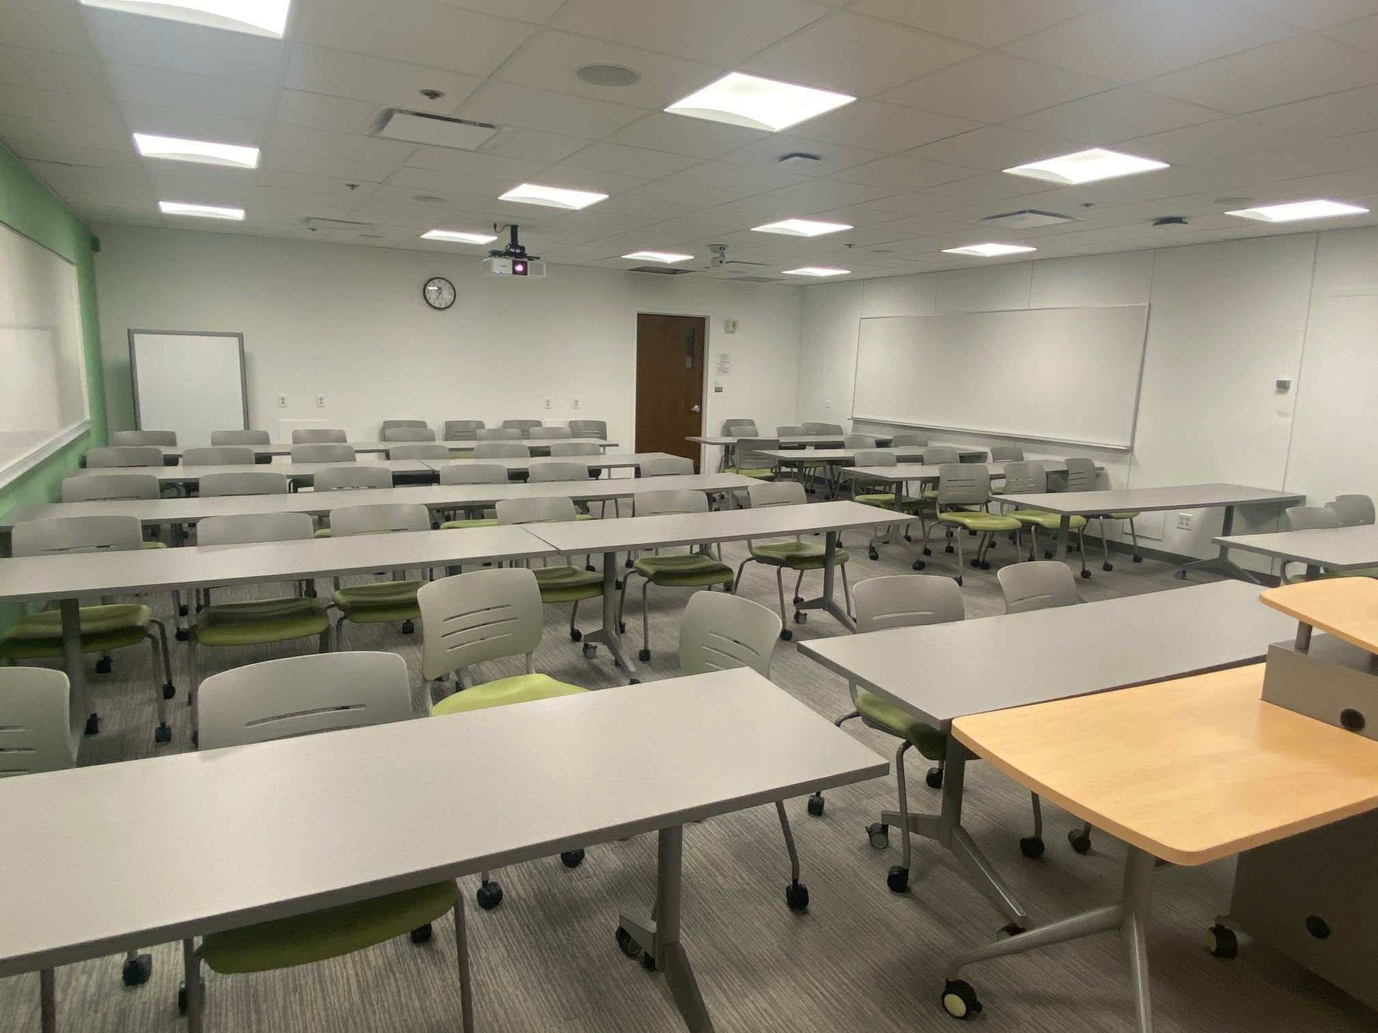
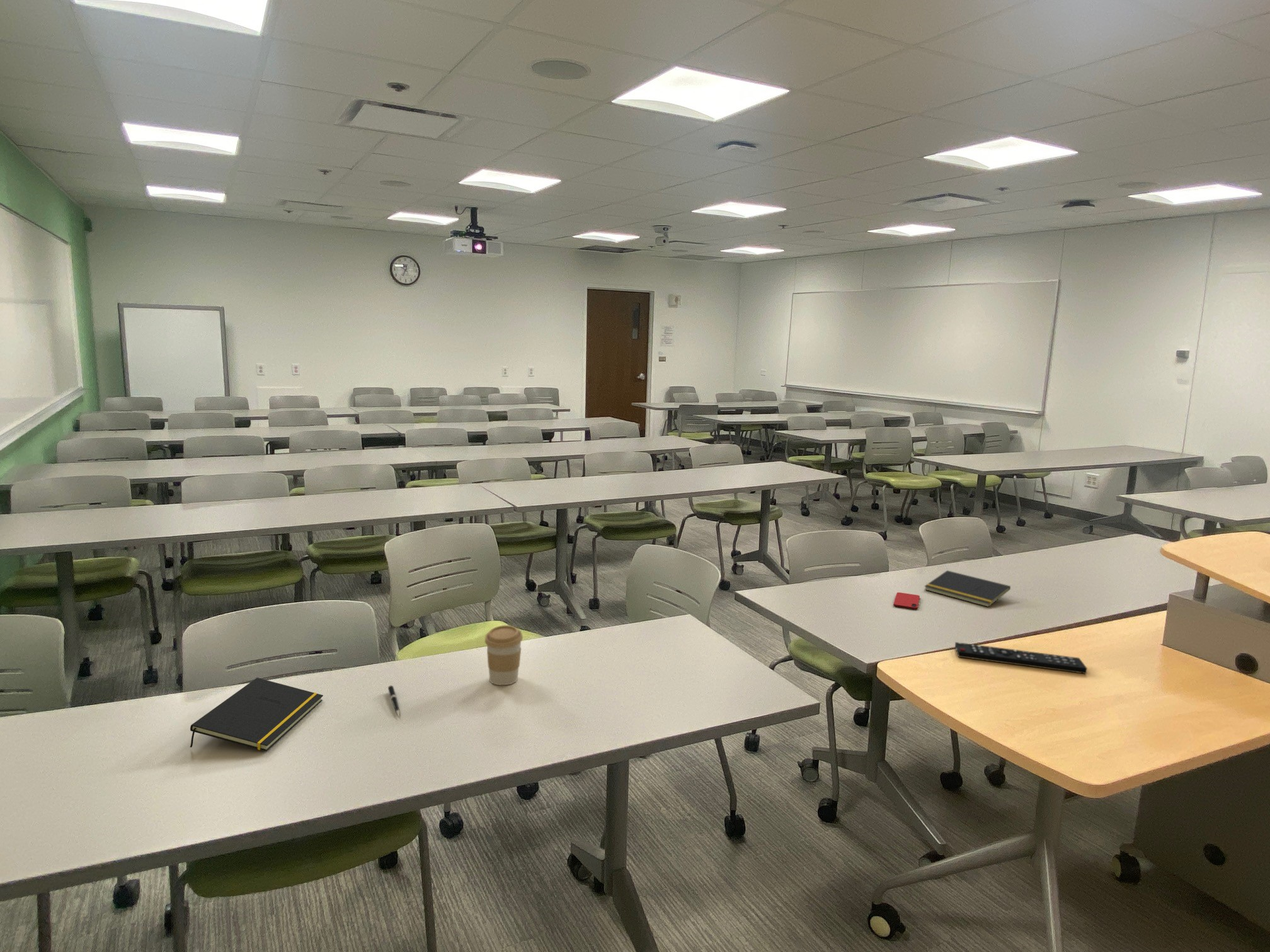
+ coffee cup (503, 654)
+ notepad (261, 711)
+ smartphone (907, 600)
+ pen (394, 700)
+ remote control (1017, 656)
+ notepad (966, 587)
